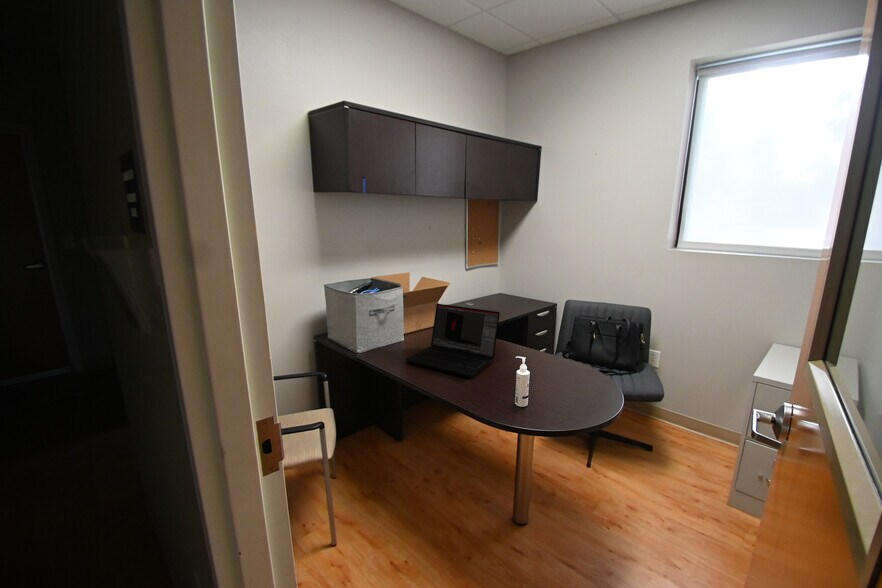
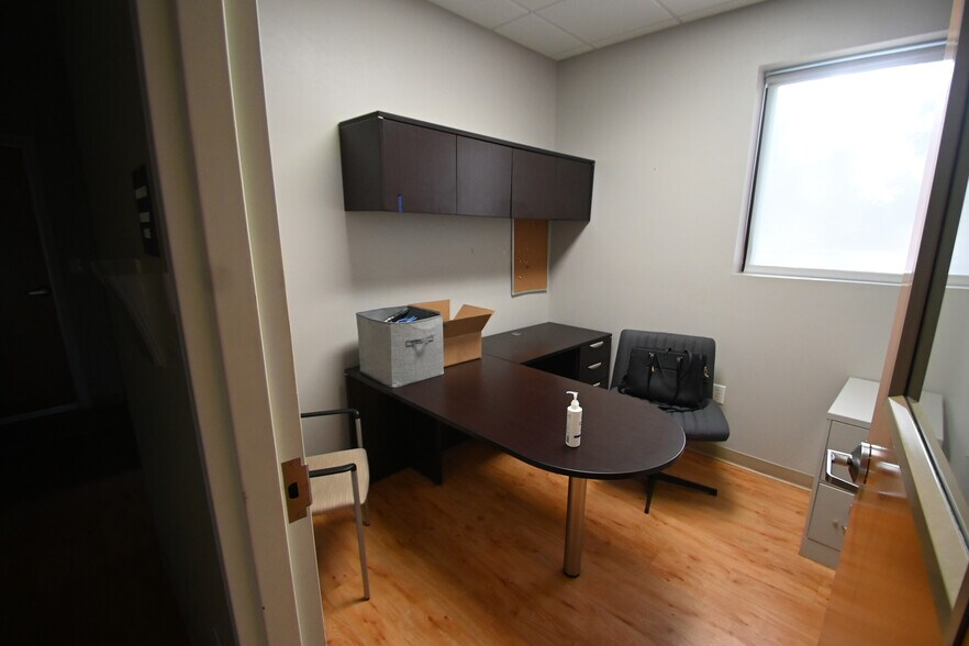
- laptop (452, 337)
